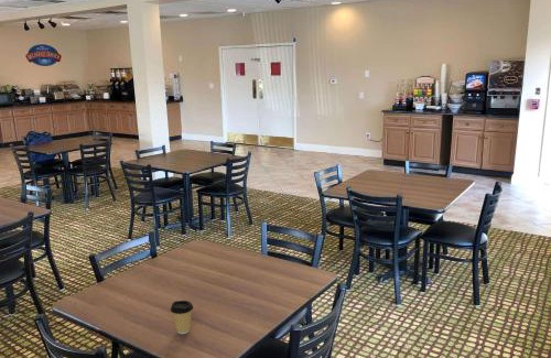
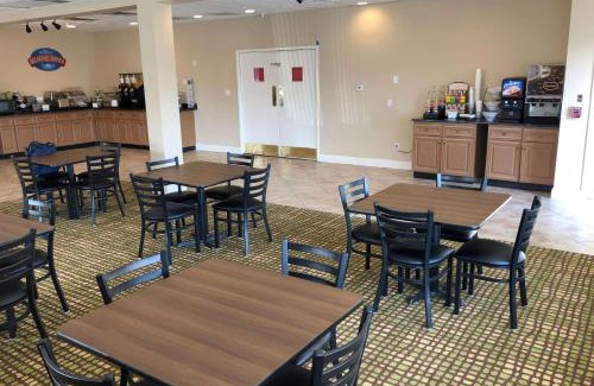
- coffee cup (182, 317)
